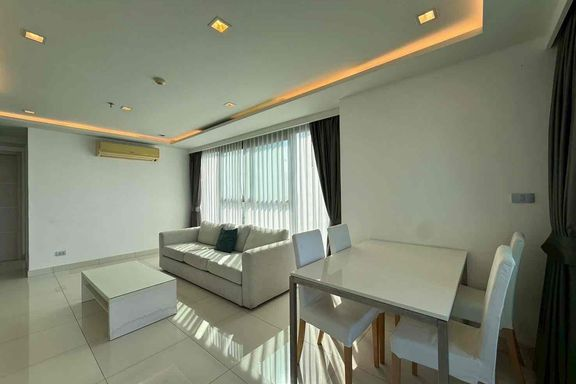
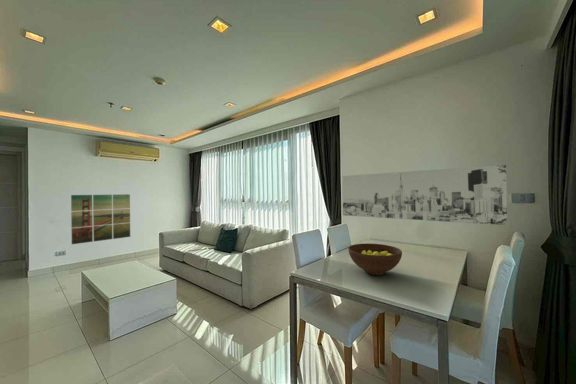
+ wall art (408, 195)
+ fruit bowl (374, 260)
+ wall art (102, 217)
